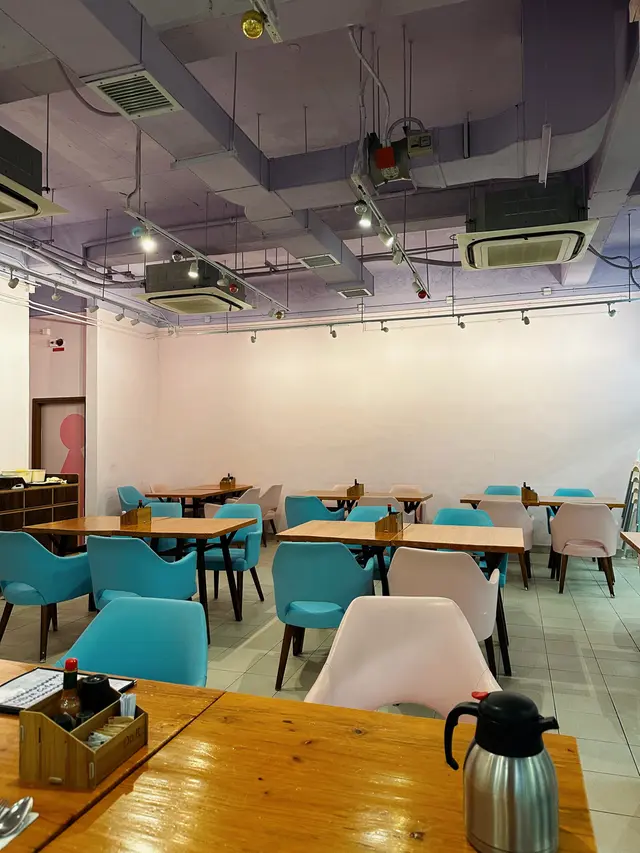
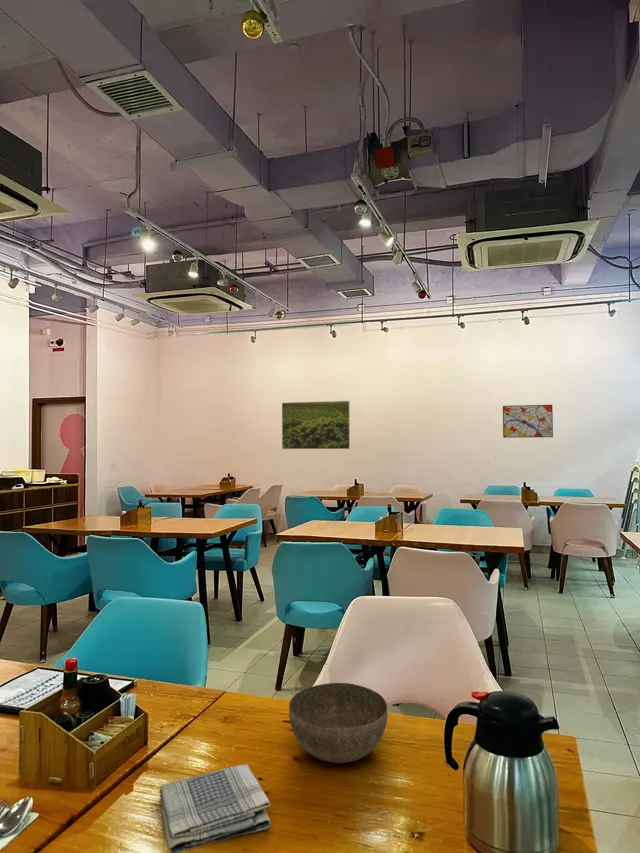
+ wall art (527, 421)
+ bowl (338, 726)
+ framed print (315, 425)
+ dish towel (213, 802)
